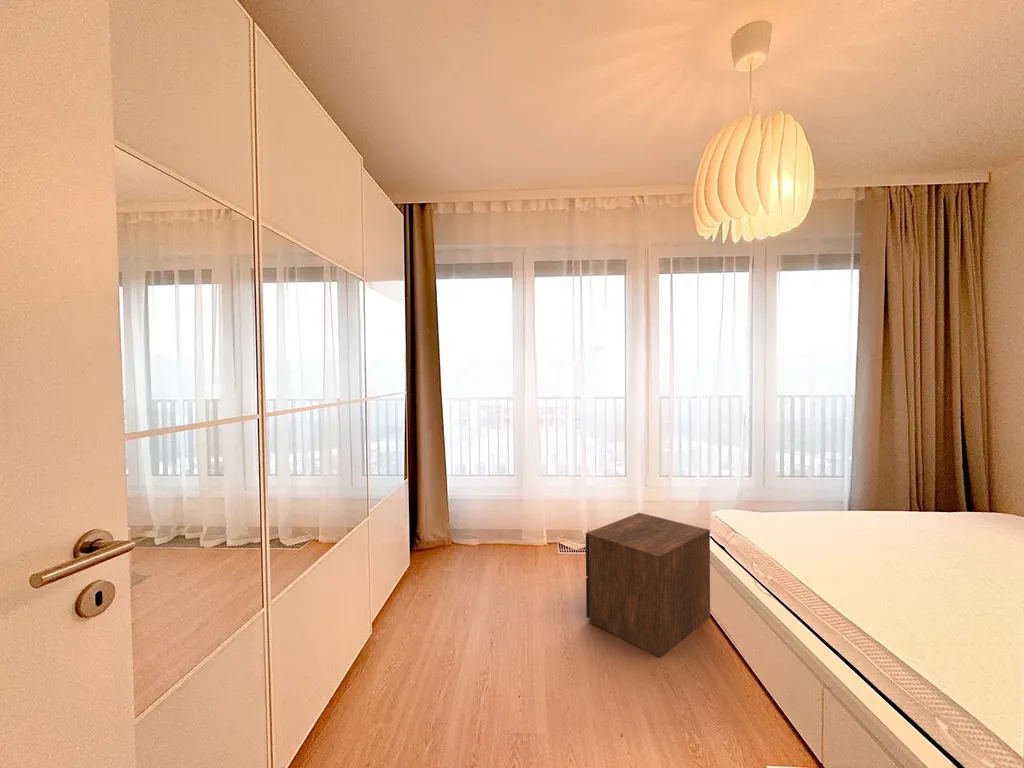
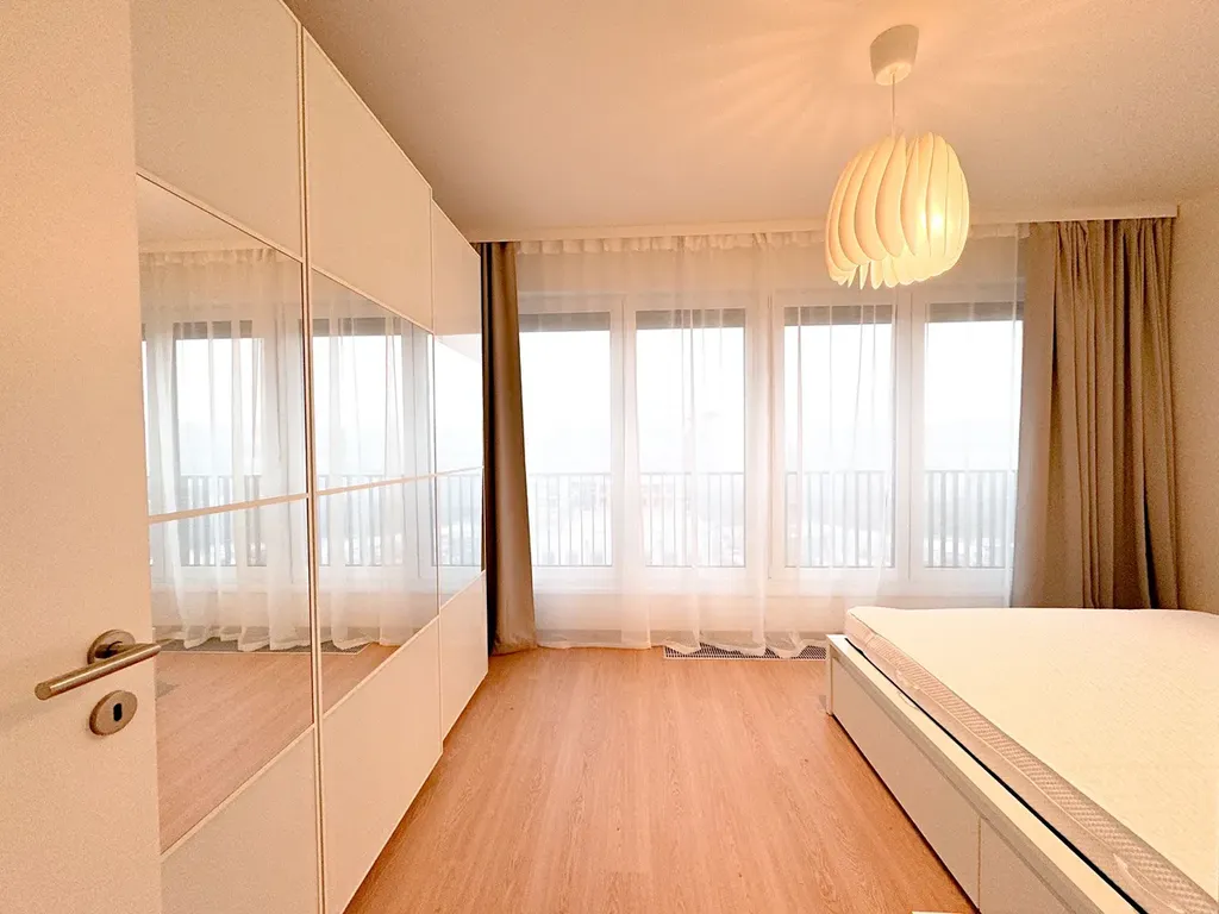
- nightstand (648, 575)
